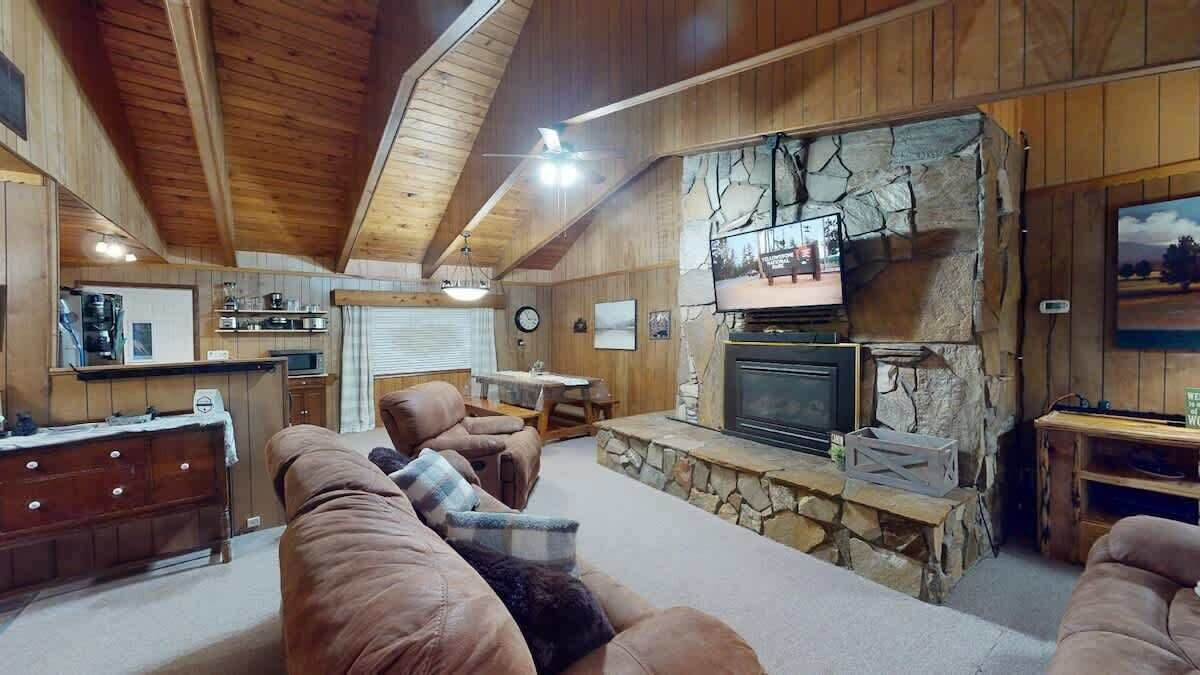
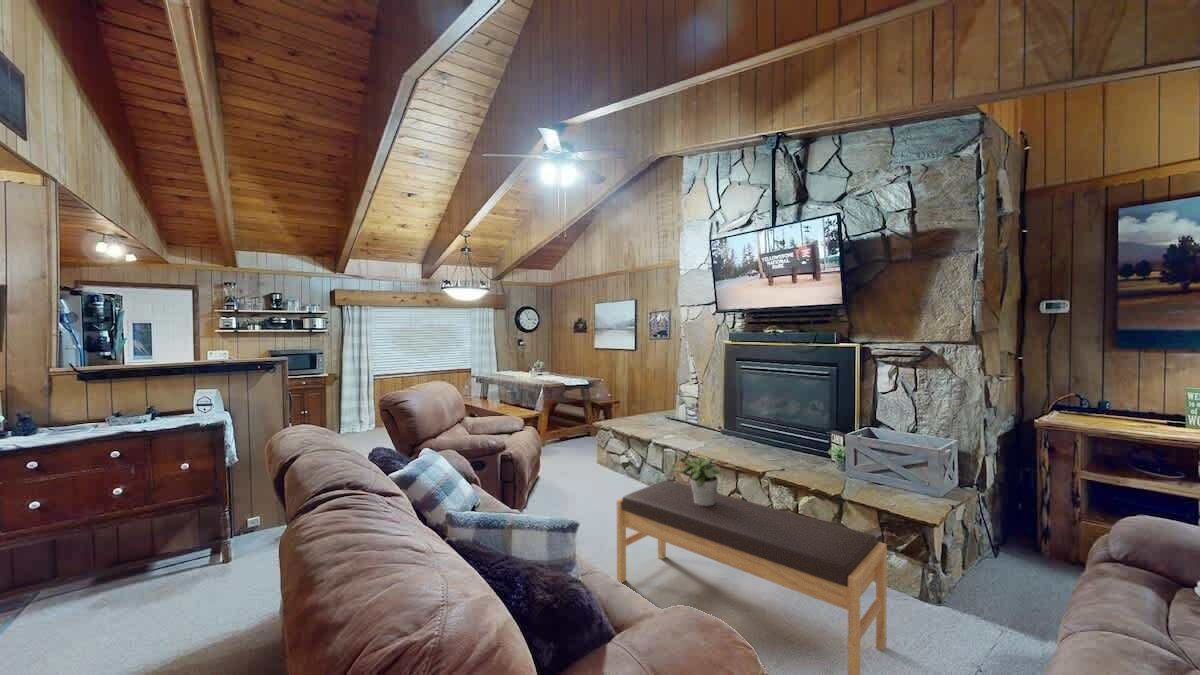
+ bench (735, 561)
+ potted plant (697, 478)
